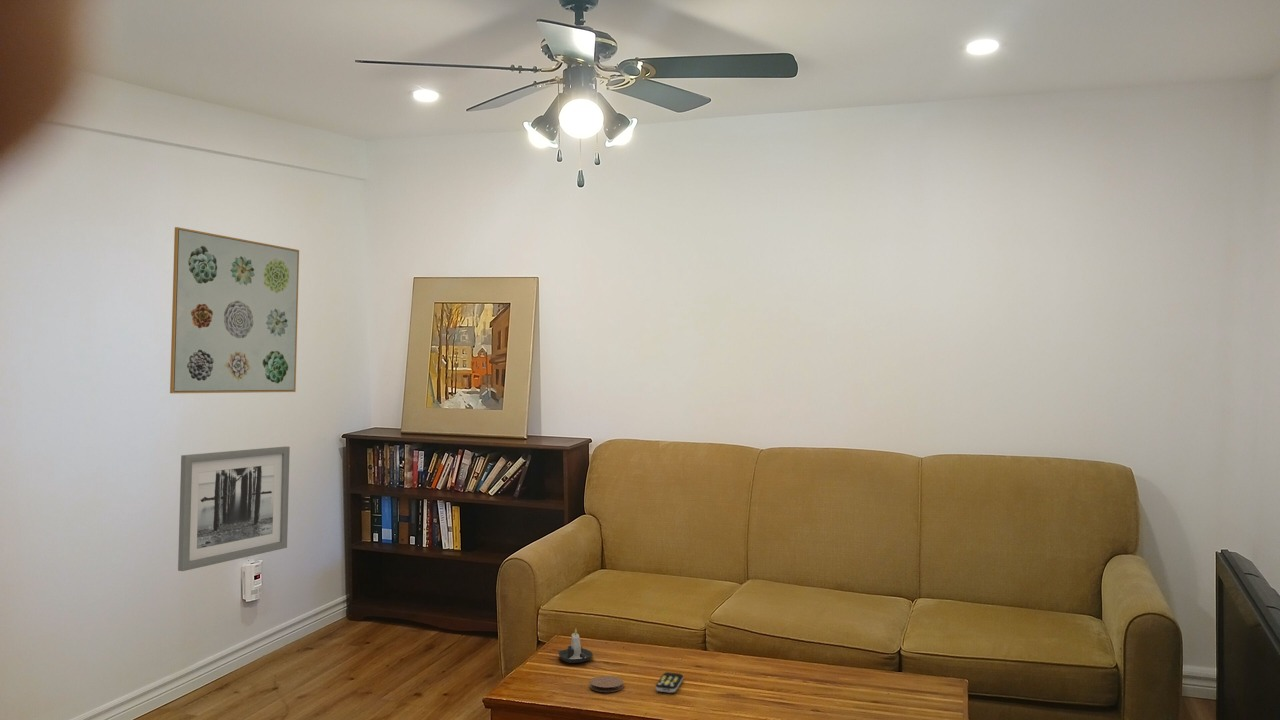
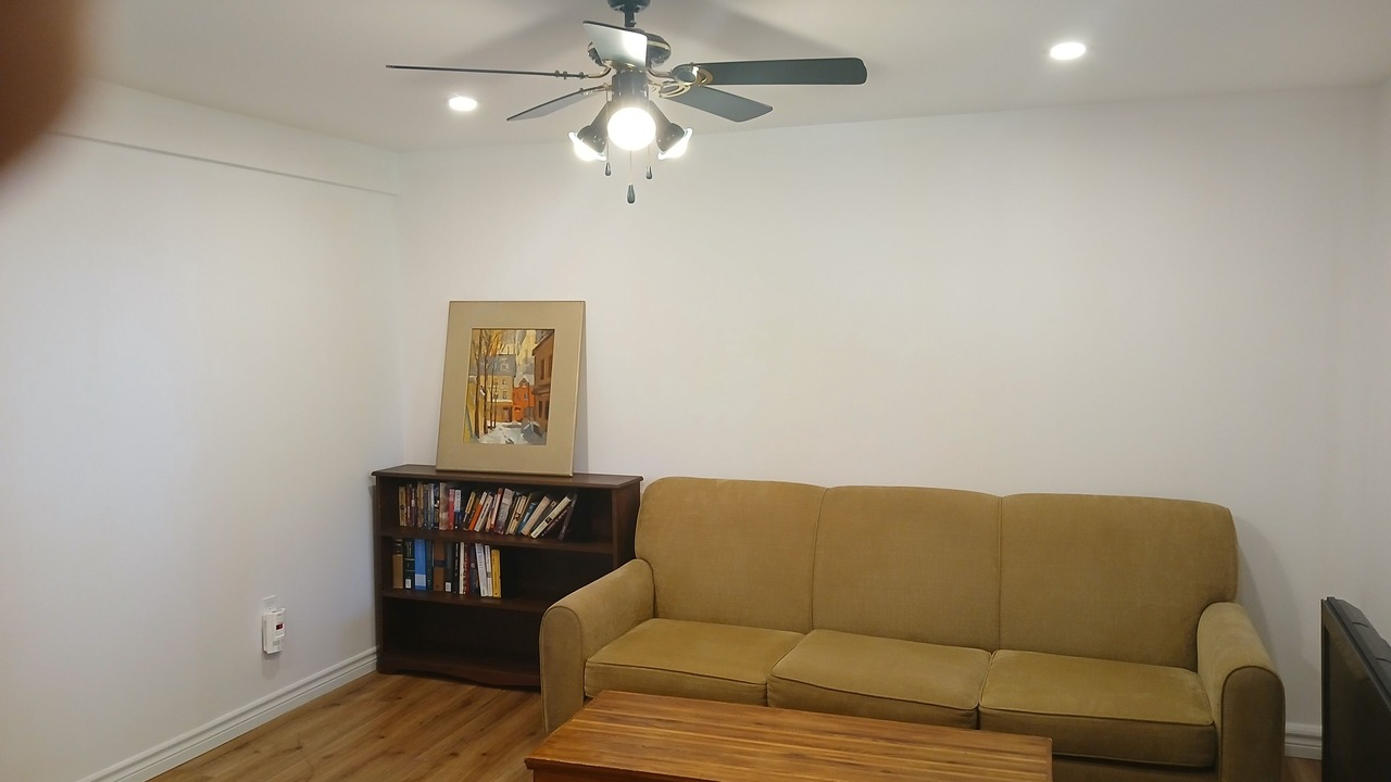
- candle (576, 643)
- wall art (237, 504)
- coaster (606, 683)
- wall art (239, 315)
- remote control (669, 681)
